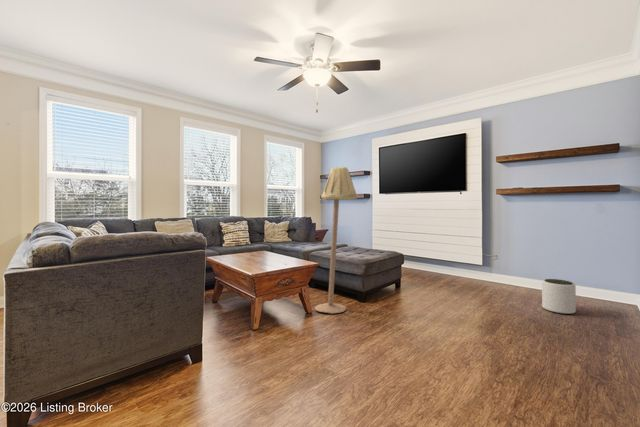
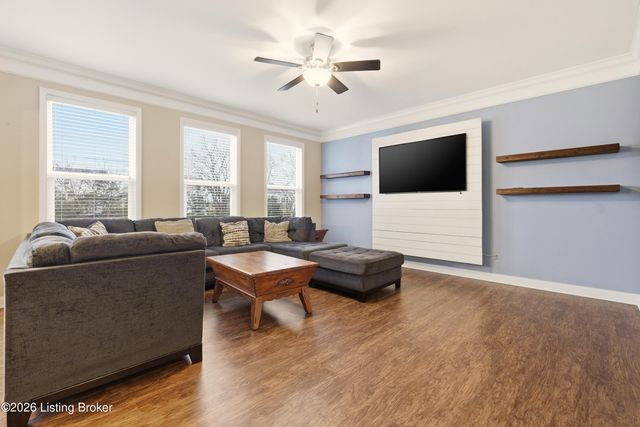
- floor lamp (336, 238)
- plant pot (558, 295)
